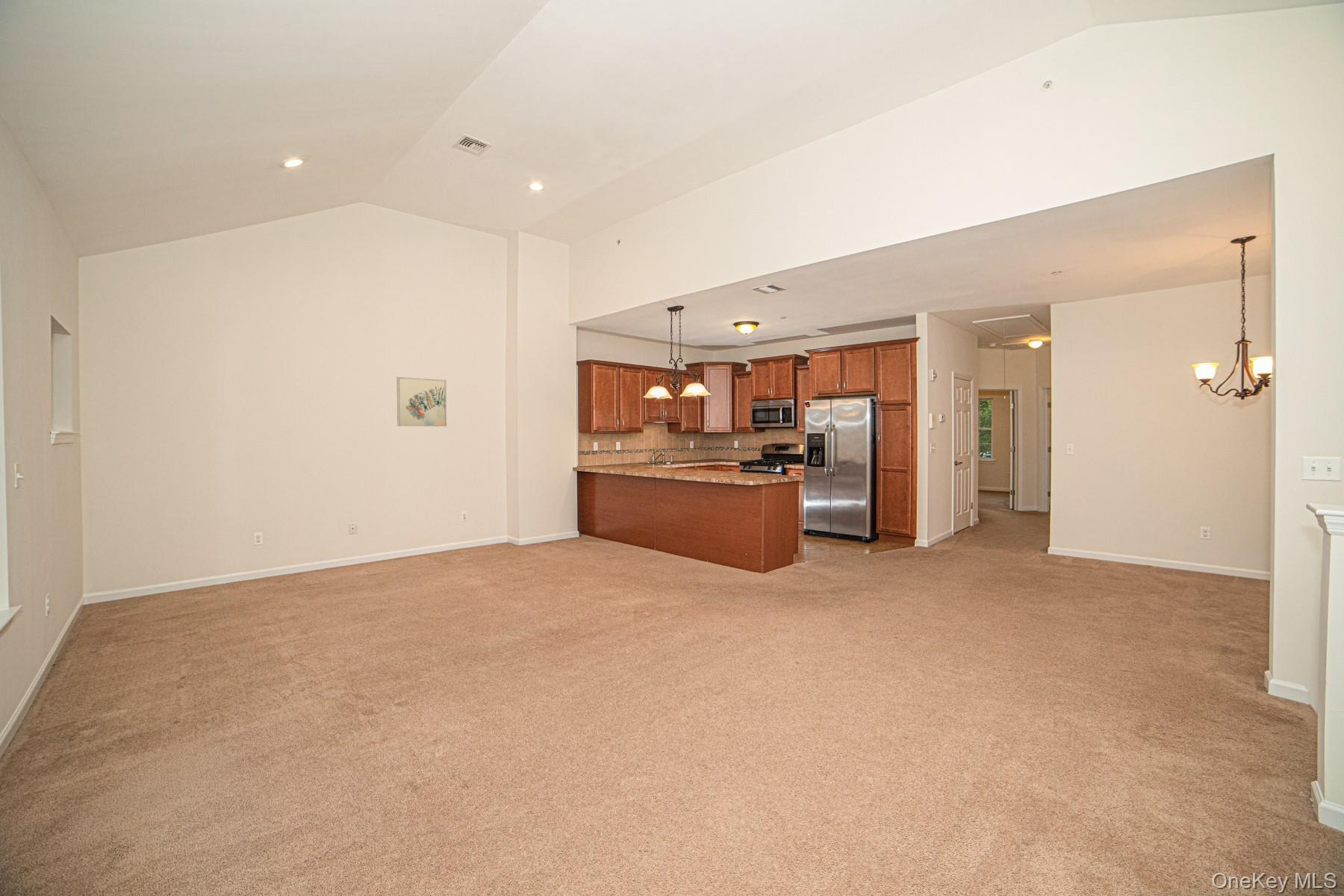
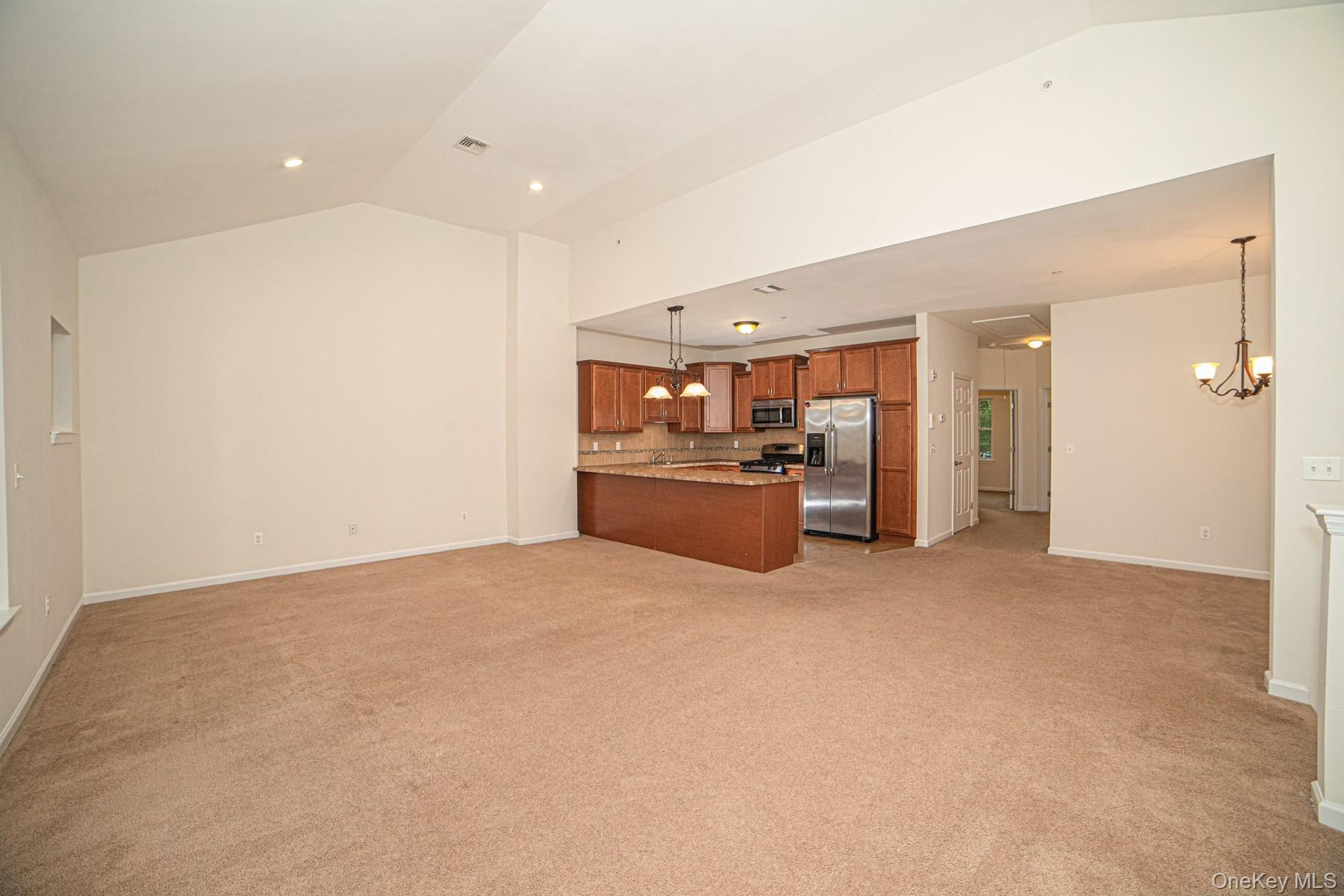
- wall art (422, 402)
